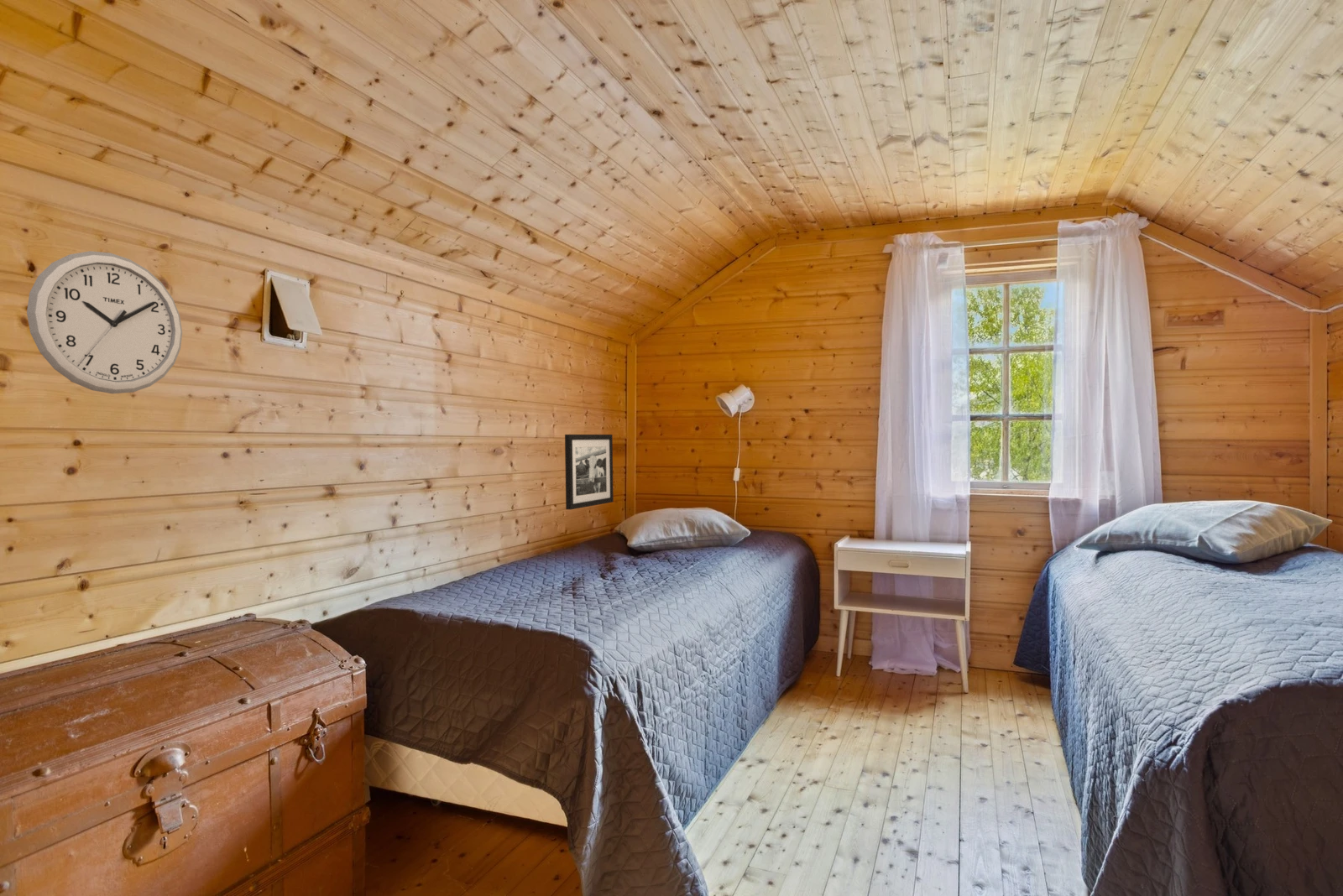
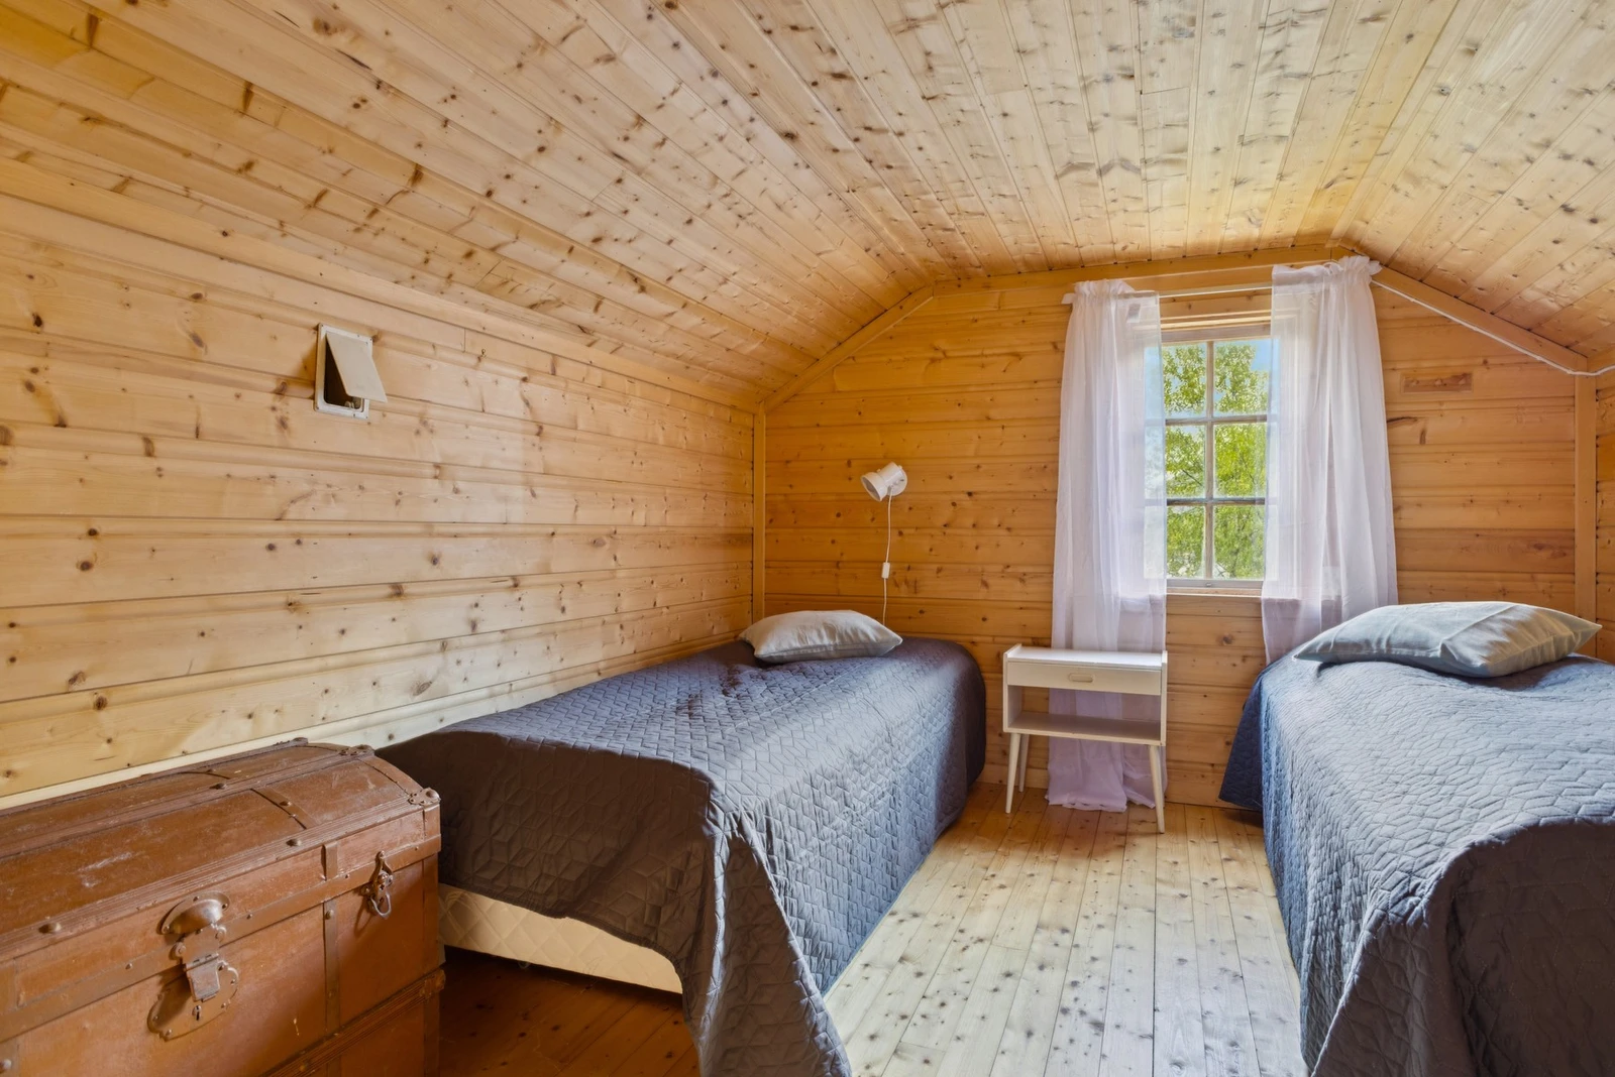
- picture frame (590, 470)
- wall clock (112, 323)
